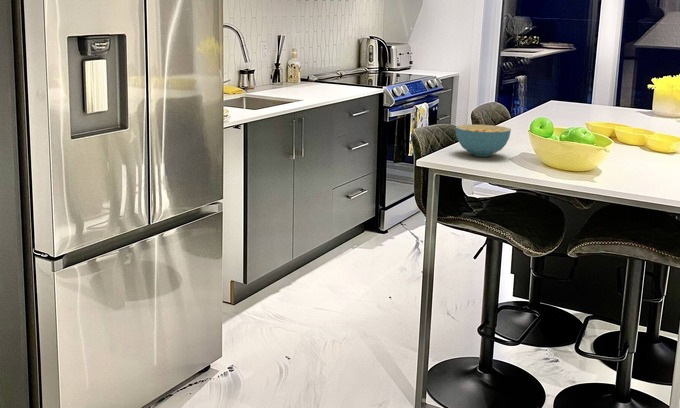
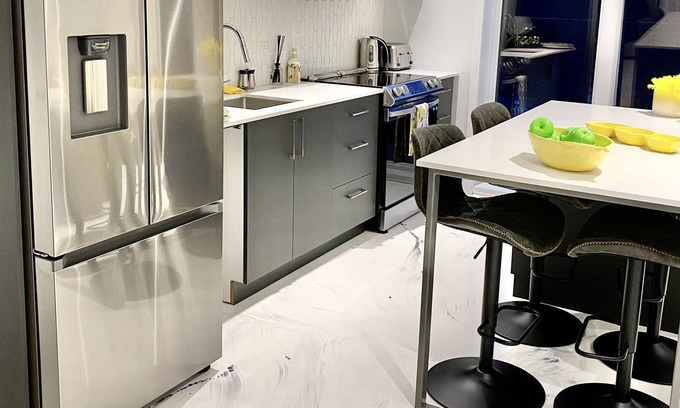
- cereal bowl (482, 141)
